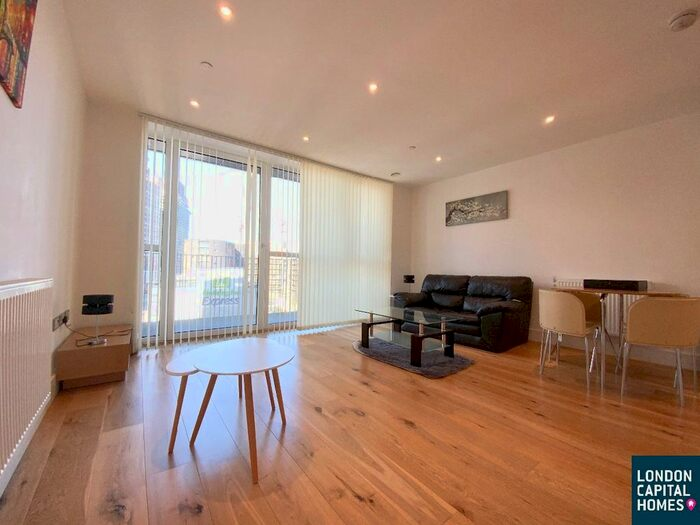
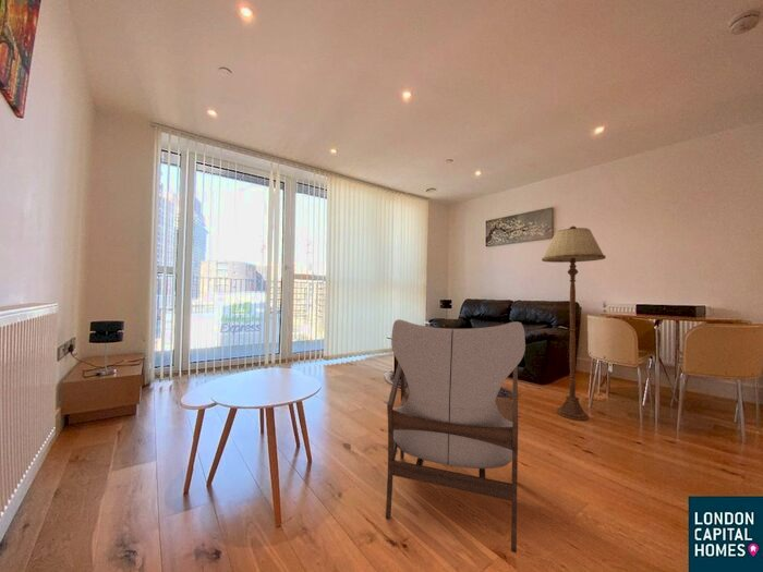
+ armchair (452, 403)
+ floor lamp (571, 319)
